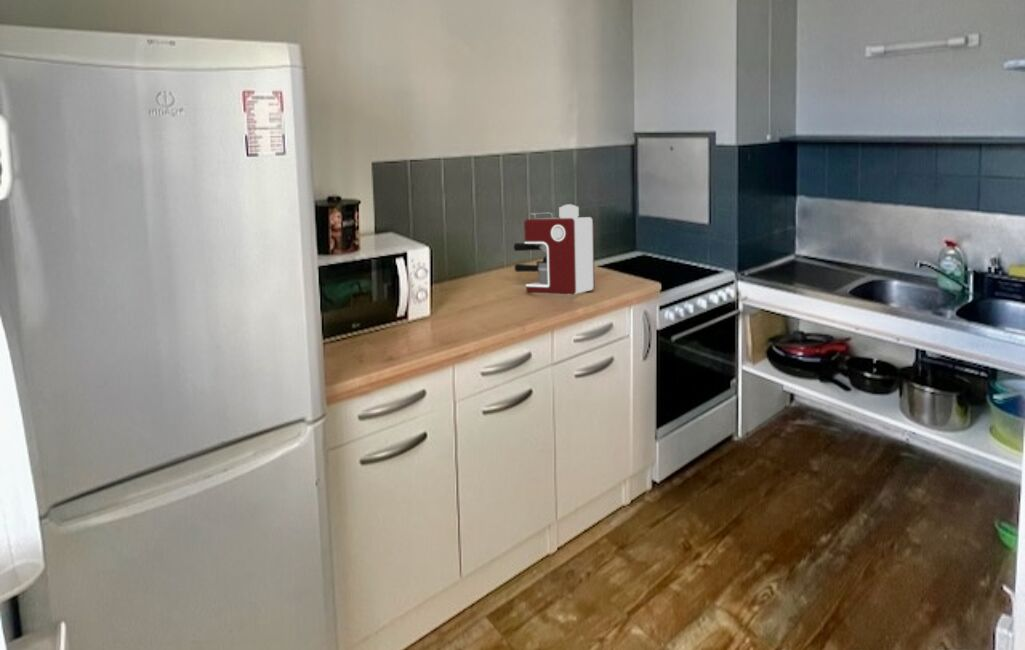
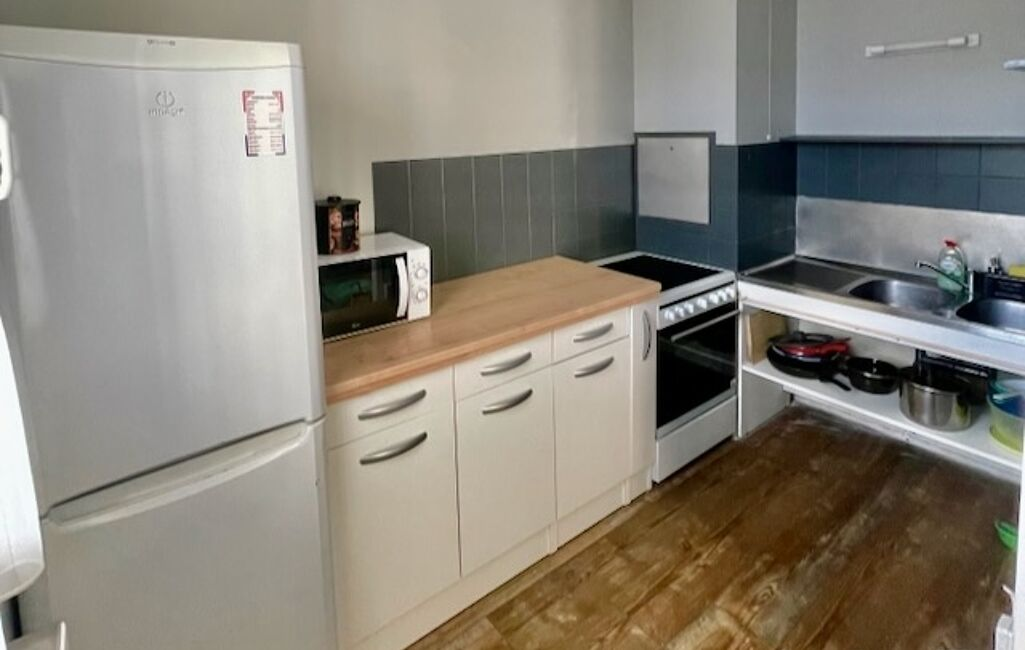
- coffee maker (548, 248)
